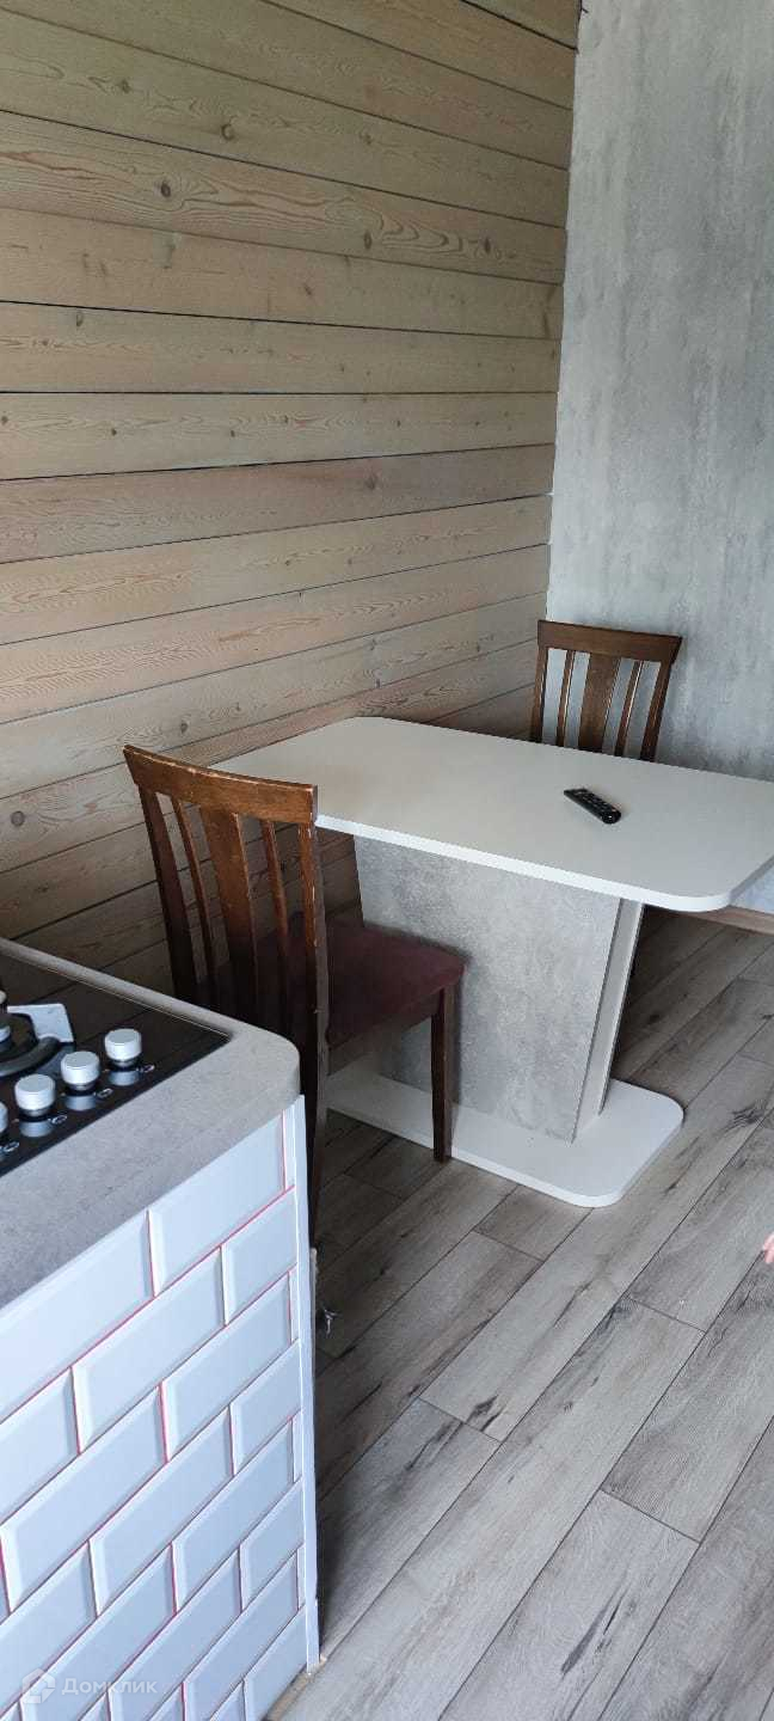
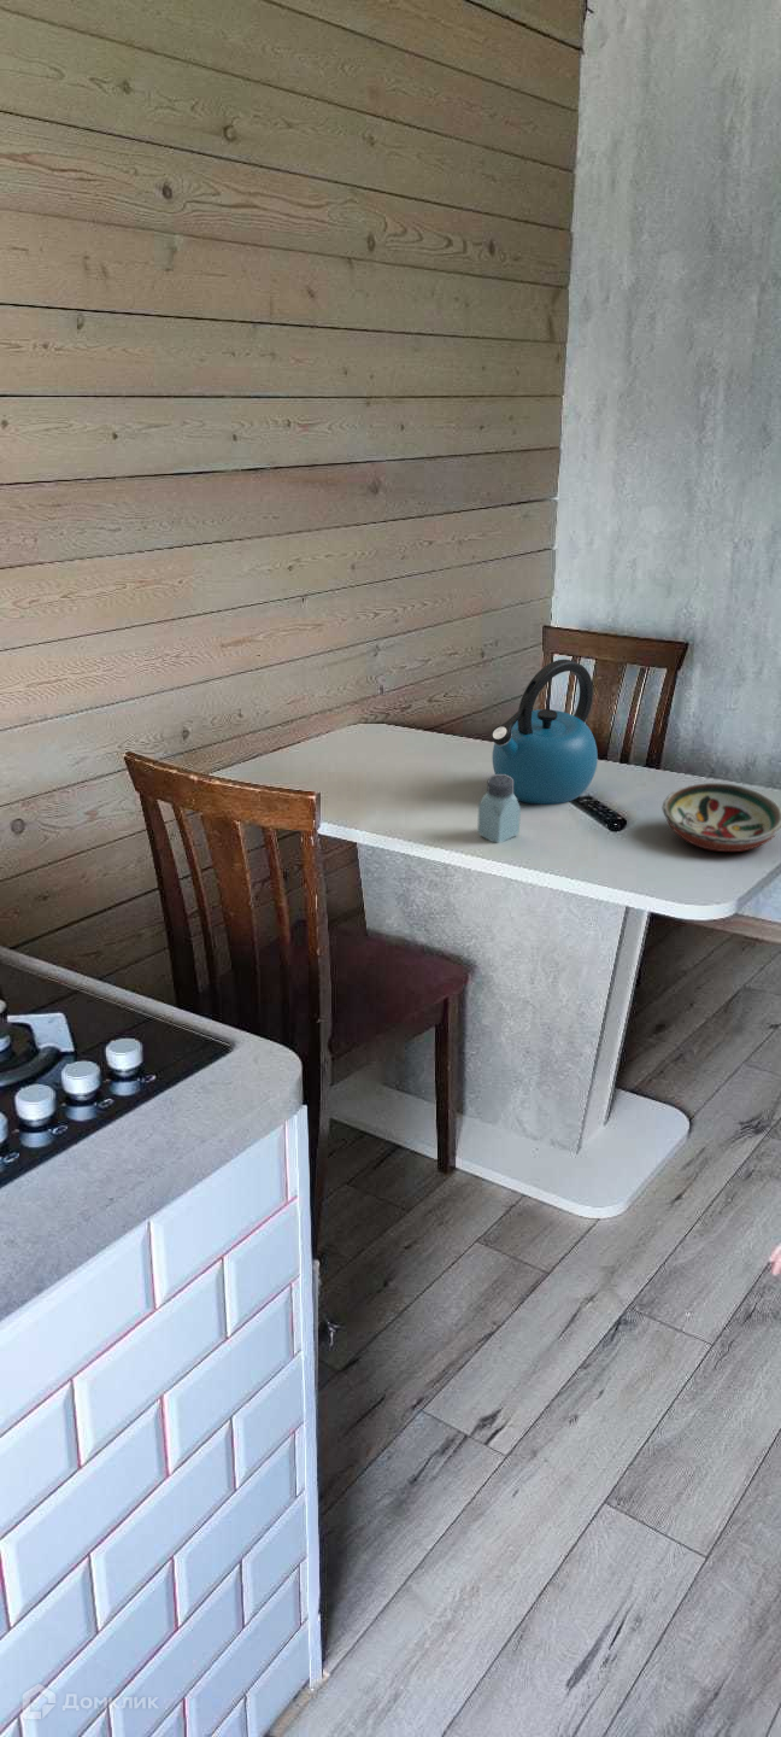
+ saltshaker (499, 807)
+ decorative bowl (721, 823)
+ kettle (541, 731)
